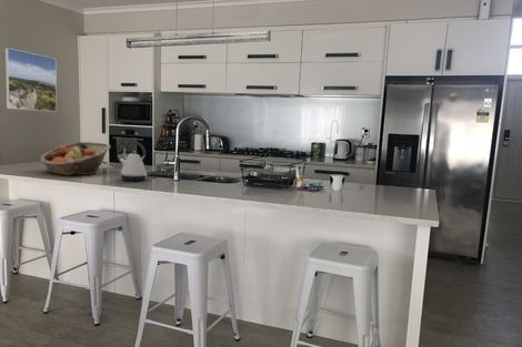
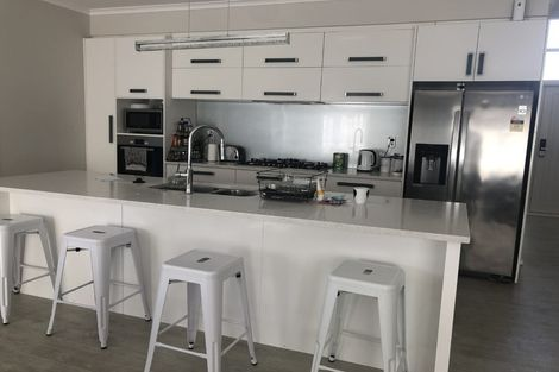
- kettle (132, 160)
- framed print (32, 81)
- fruit basket (76, 157)
